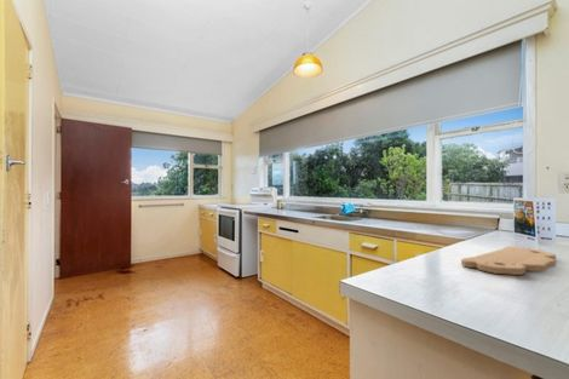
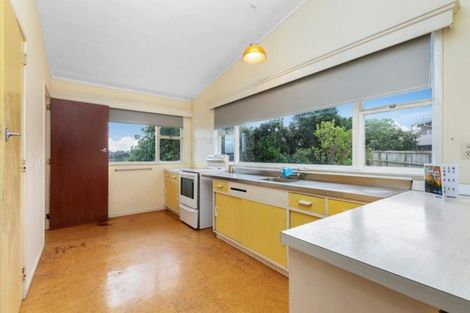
- cutting board (516, 259)
